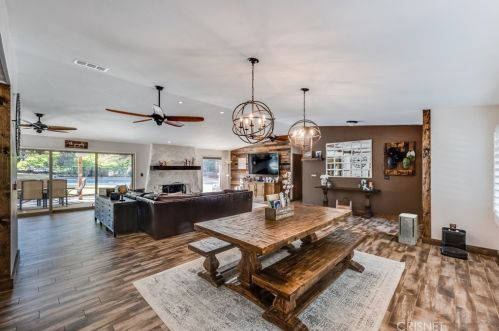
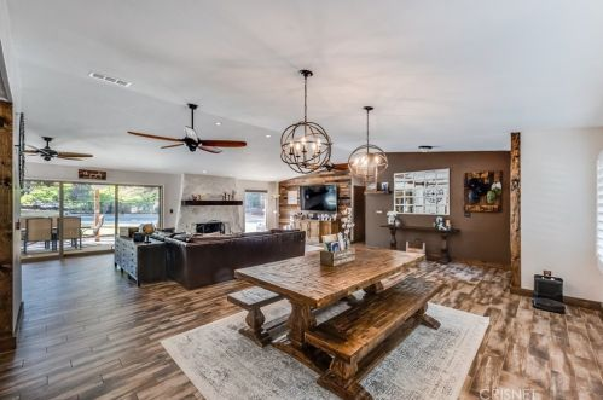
- air purifier (408, 228)
